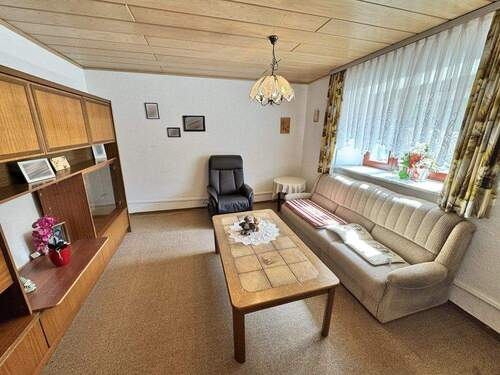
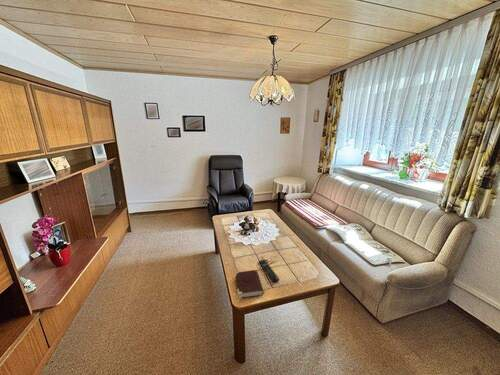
+ book (248, 283)
+ remote control (268, 270)
